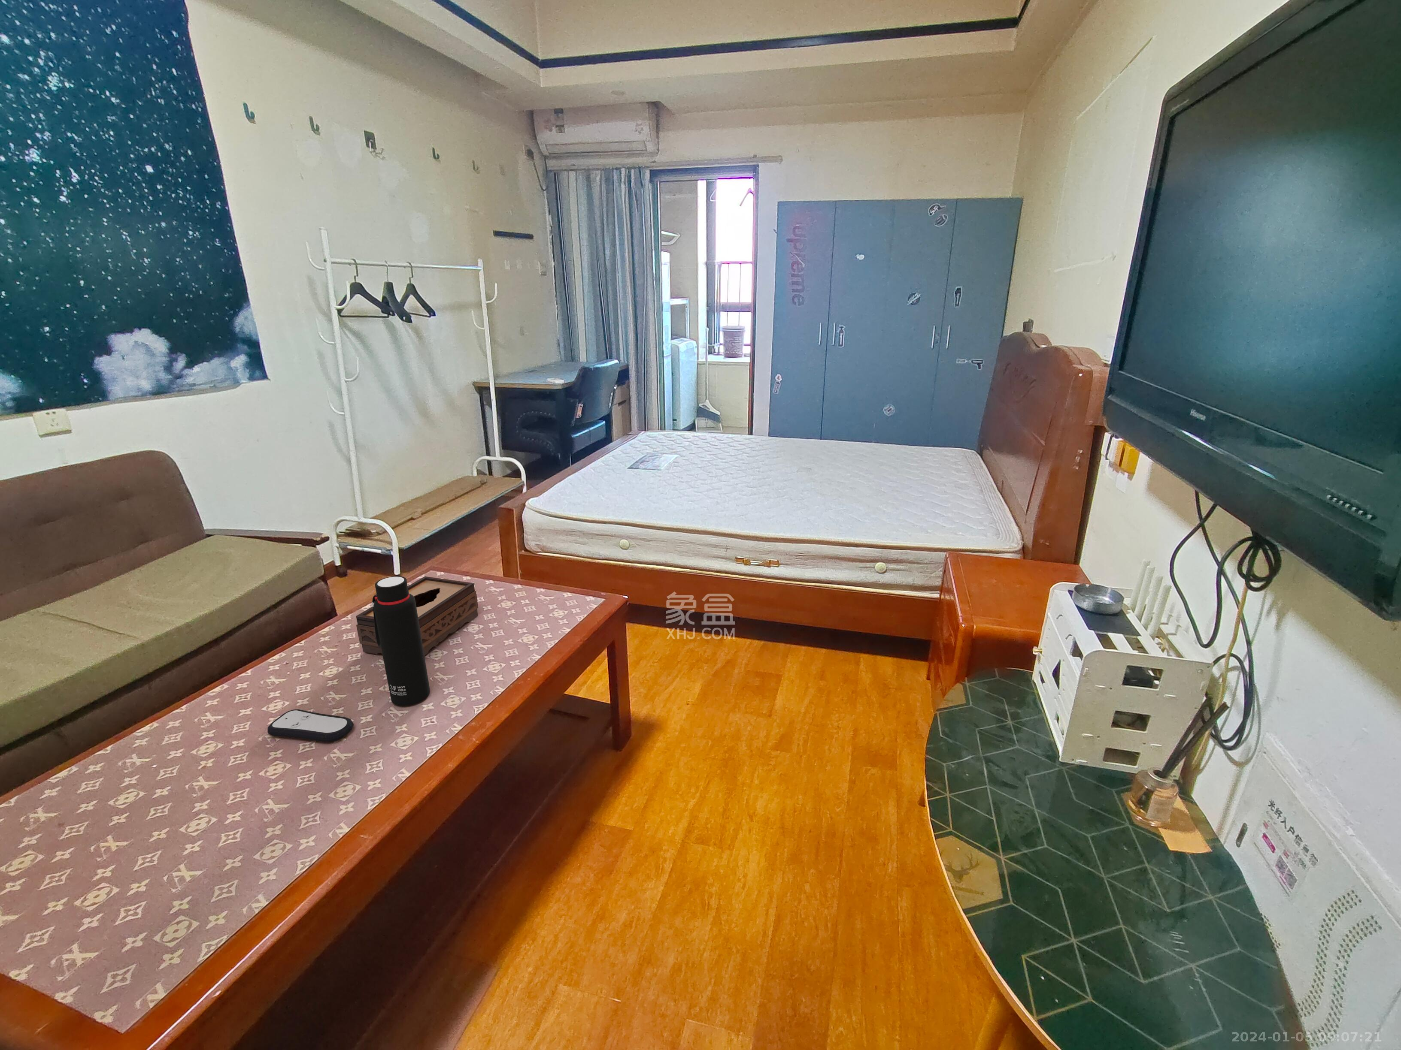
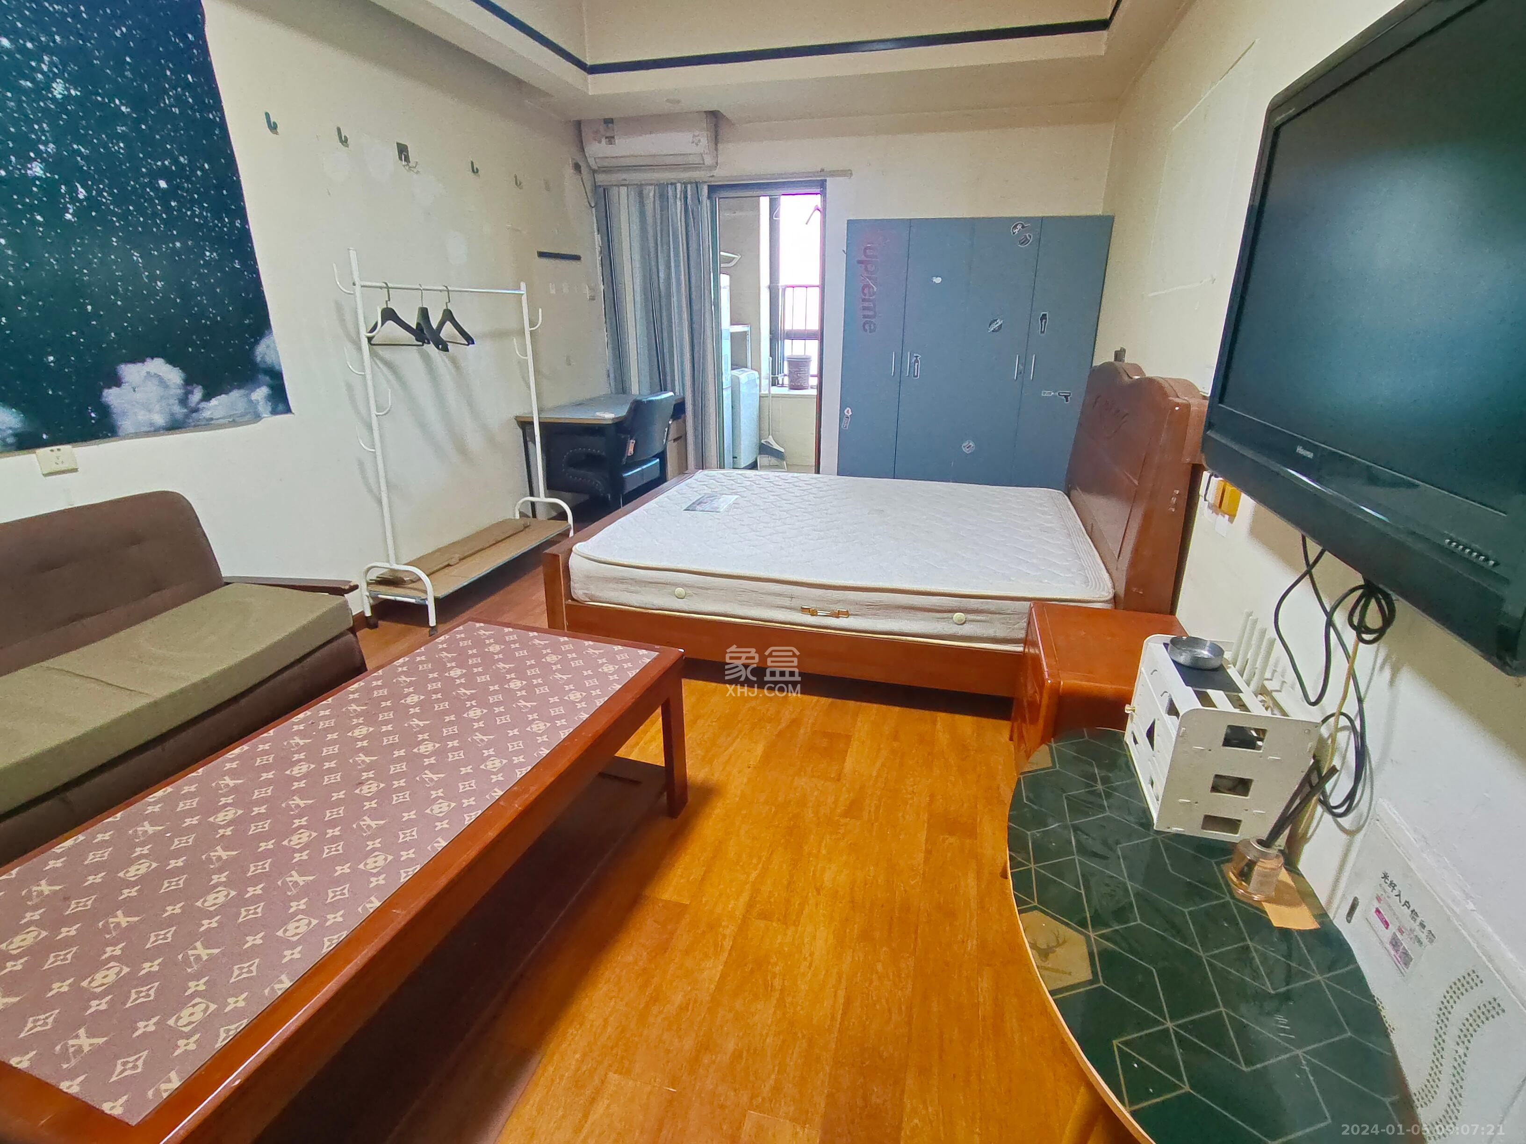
- water bottle (398, 640)
- remote control (311, 726)
- tissue box (420, 615)
